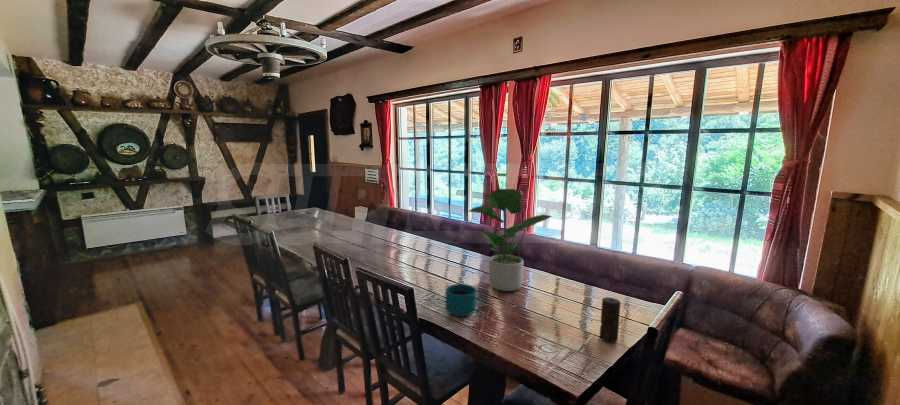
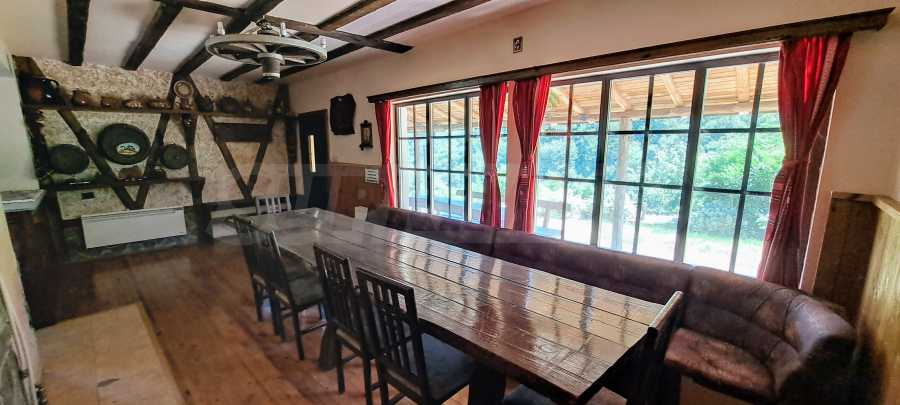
- candle (609, 319)
- potted plant (512, 236)
- cup (464, 302)
